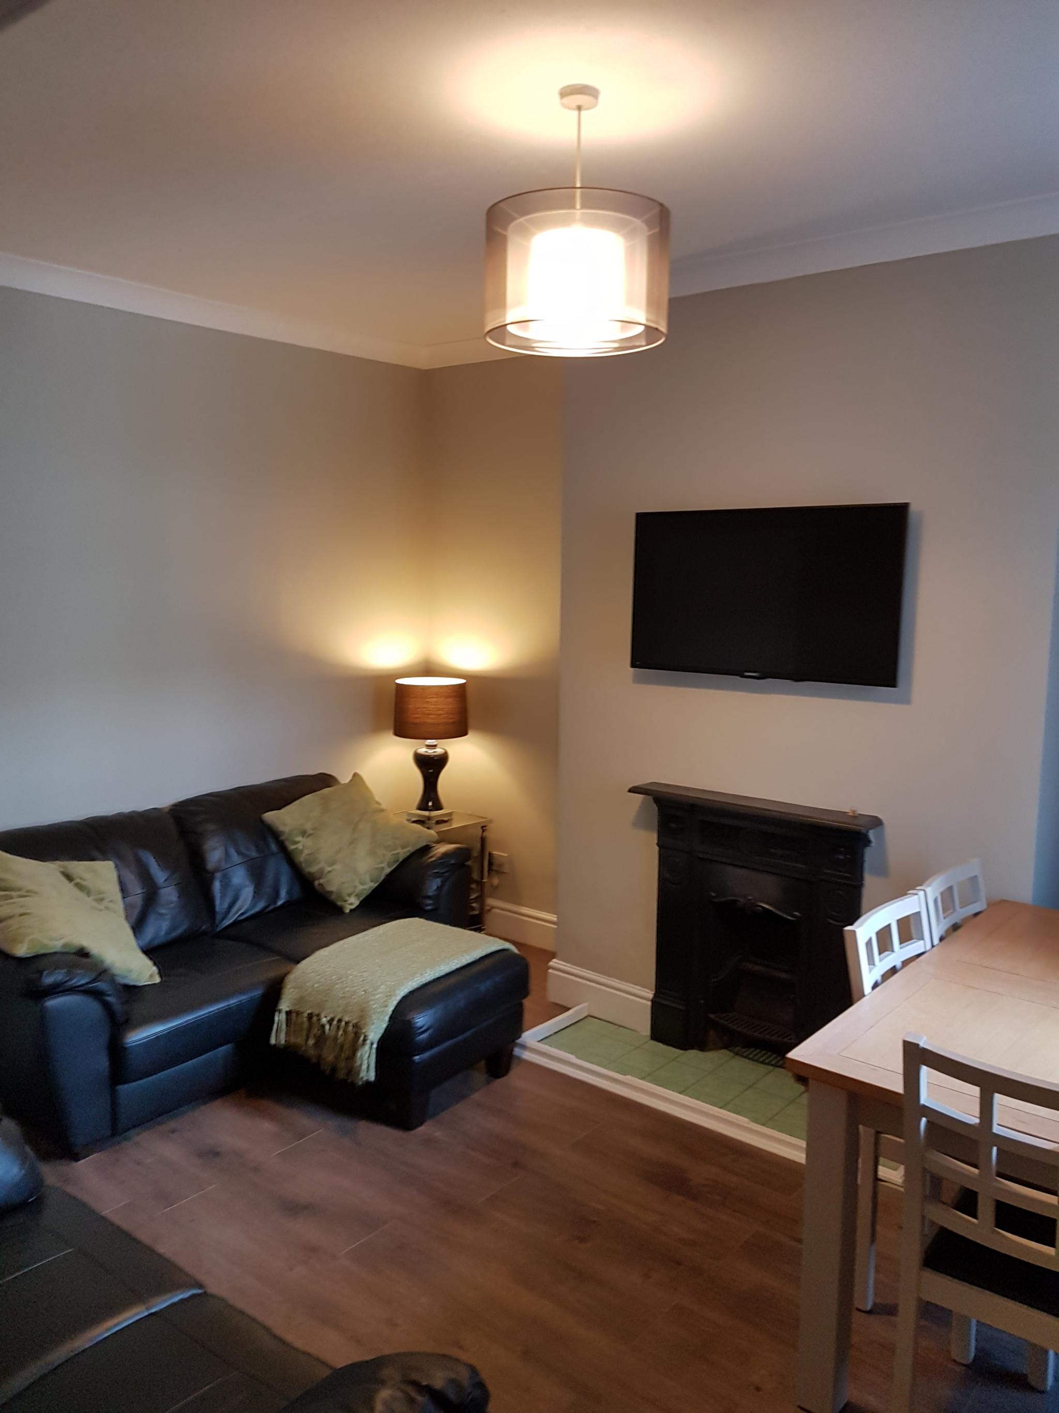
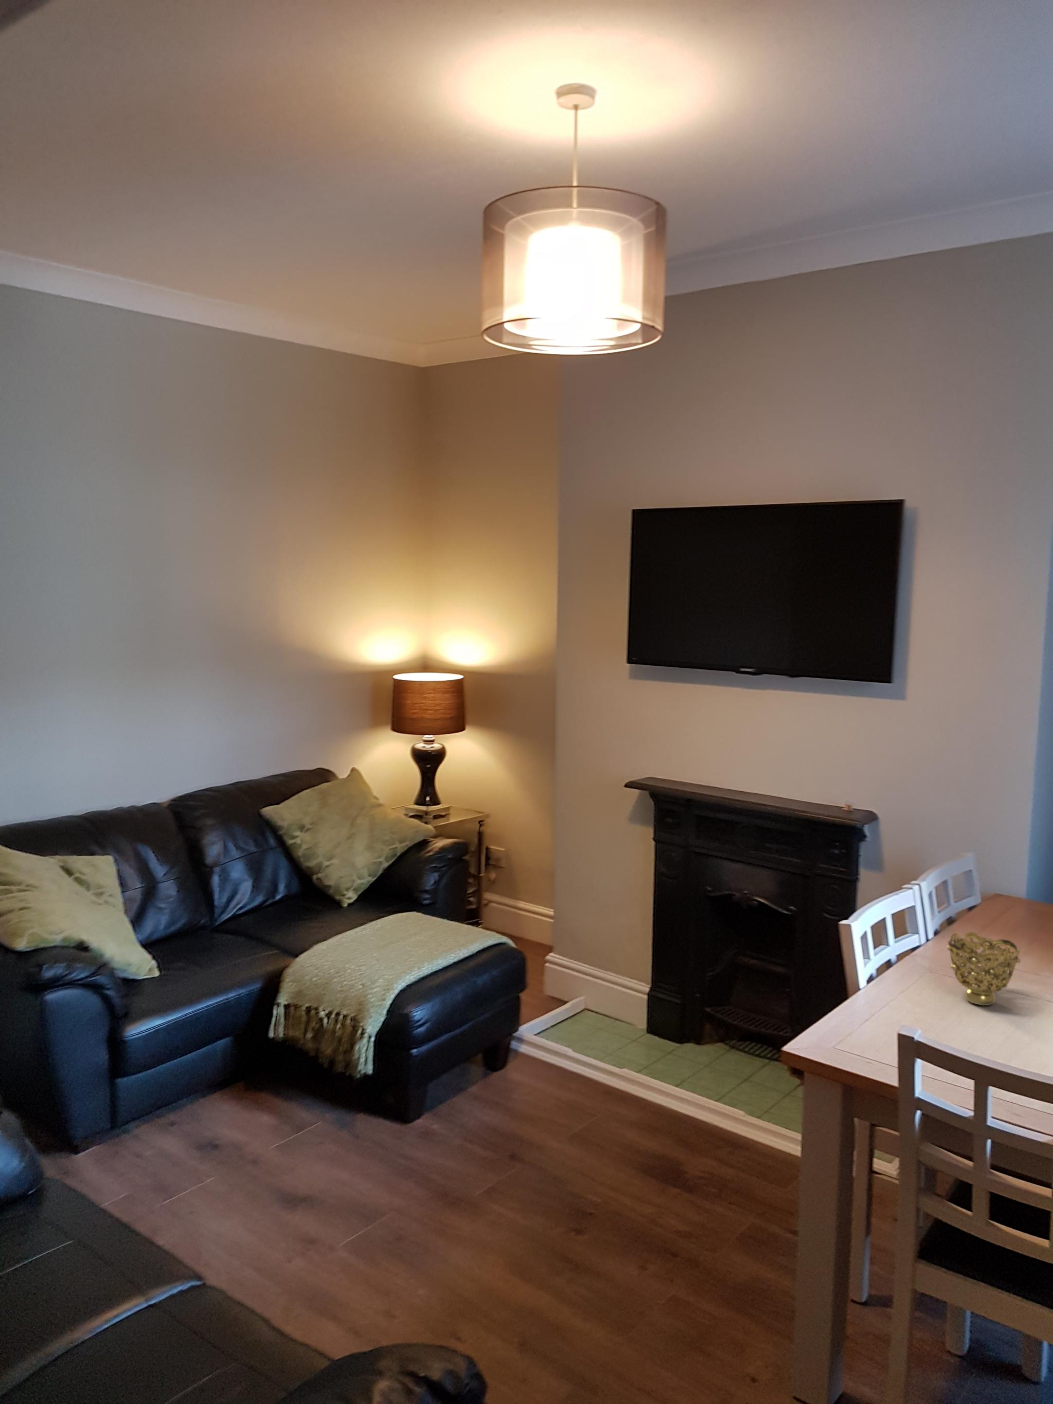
+ decorative bowl (981, 972)
